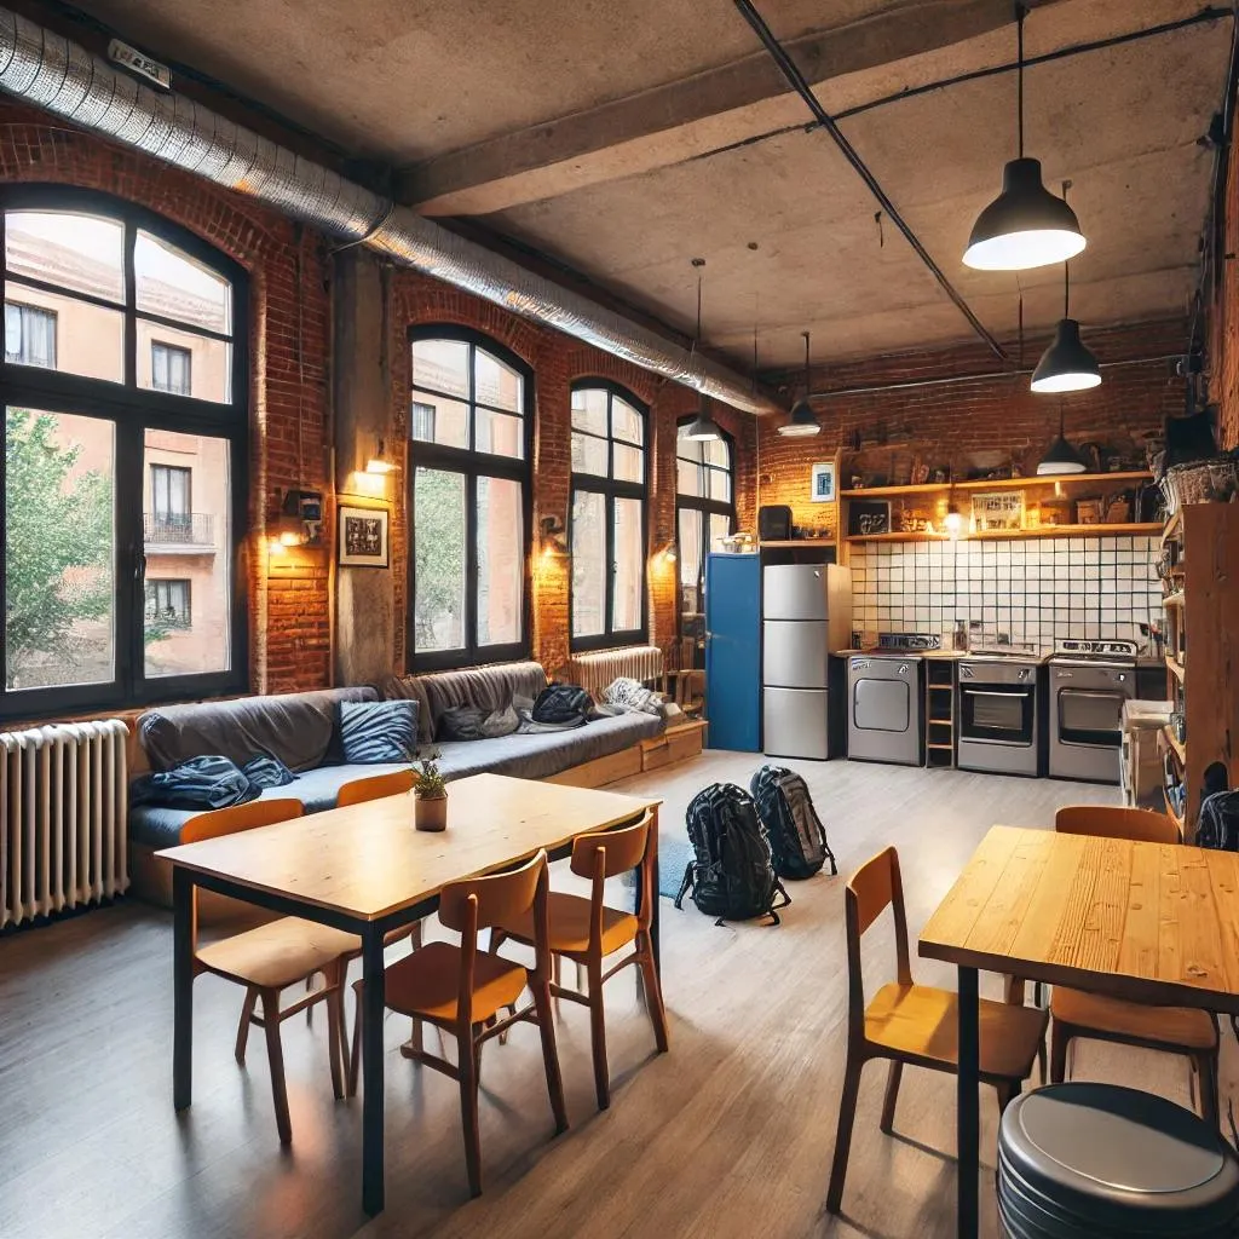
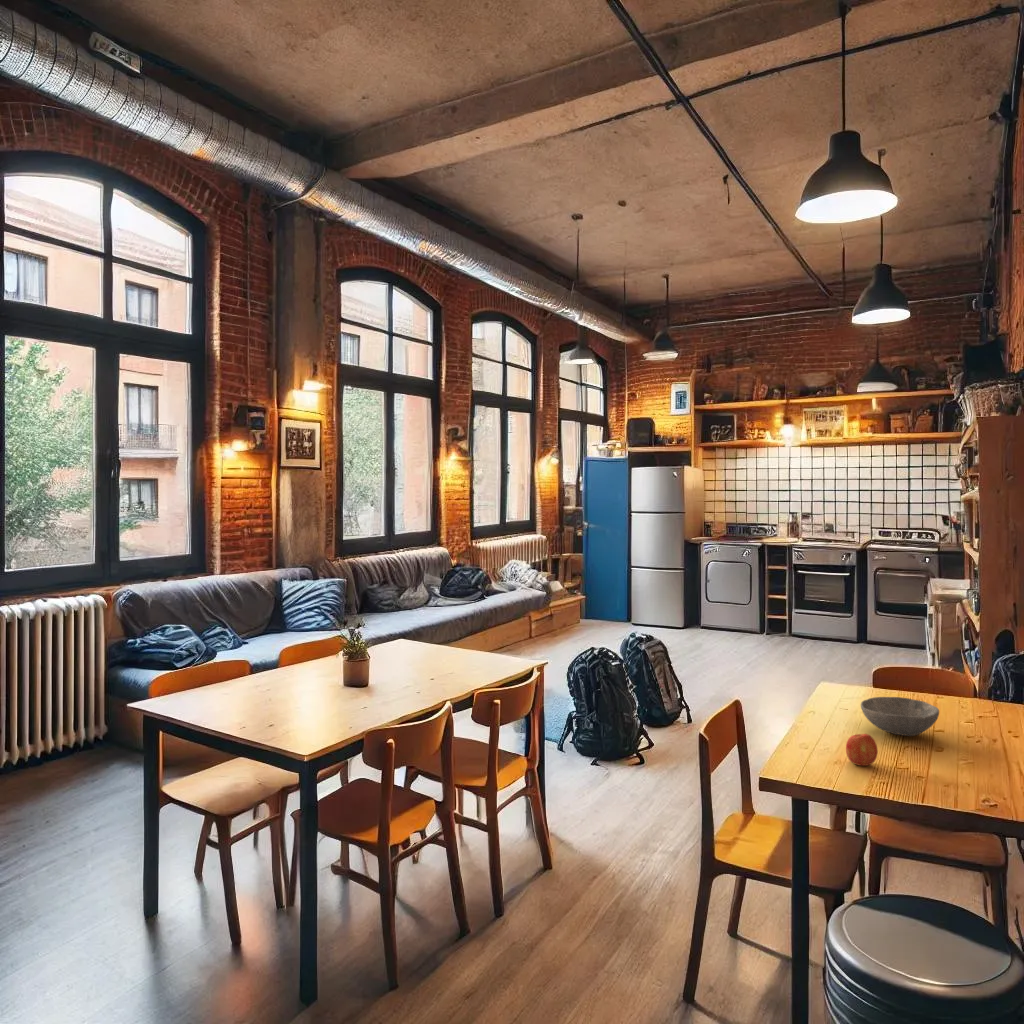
+ bowl (899, 718)
+ fruit (861, 748)
